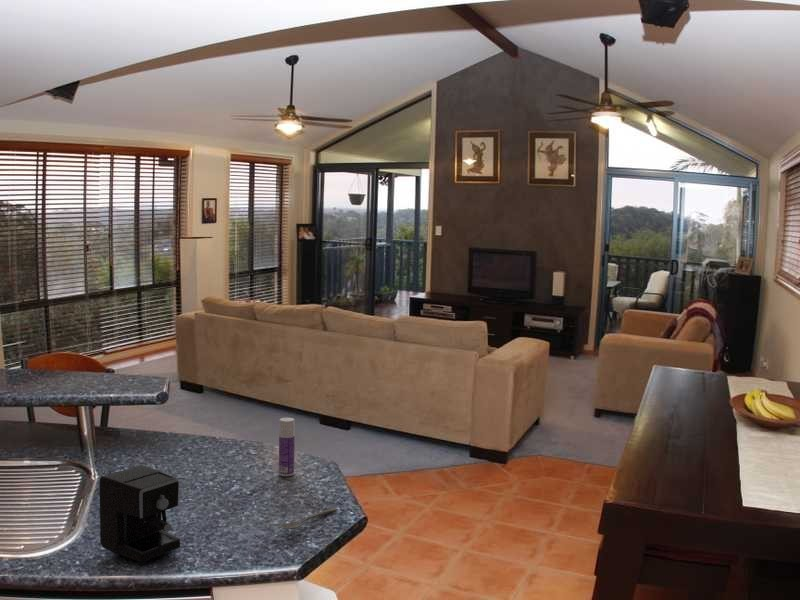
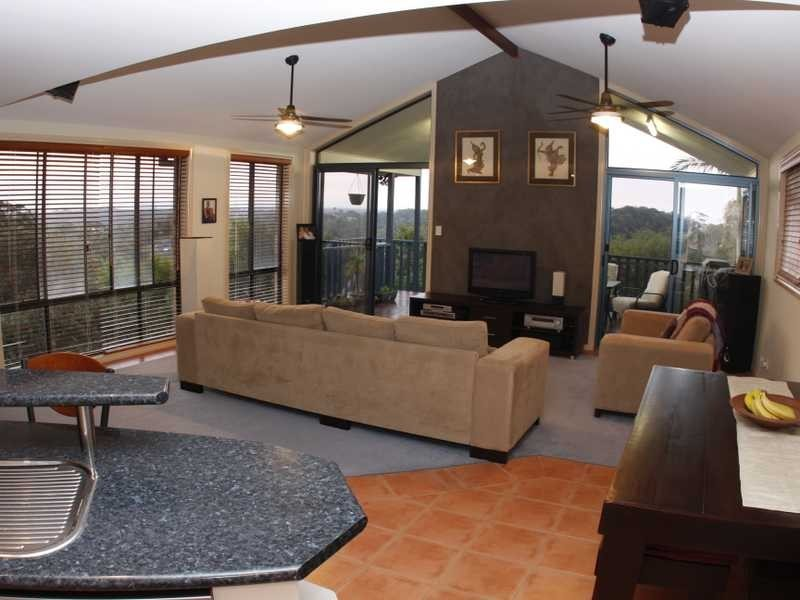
- bottle (286, 446)
- coffee maker (170, 499)
- spoon (312, 517)
